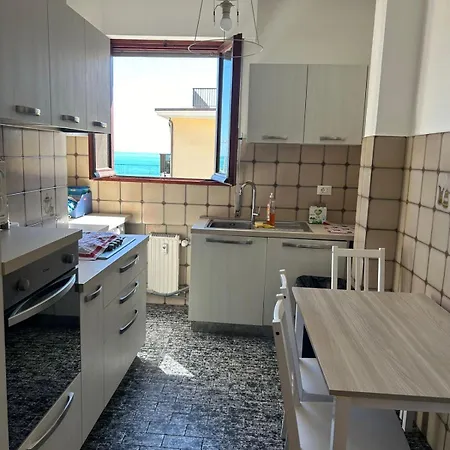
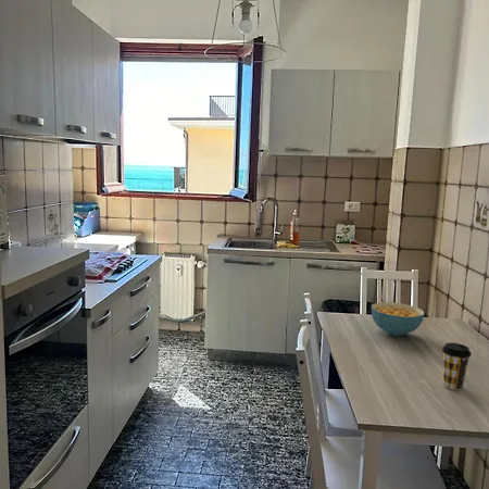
+ cereal bowl (396, 321)
+ coffee cup (454, 366)
